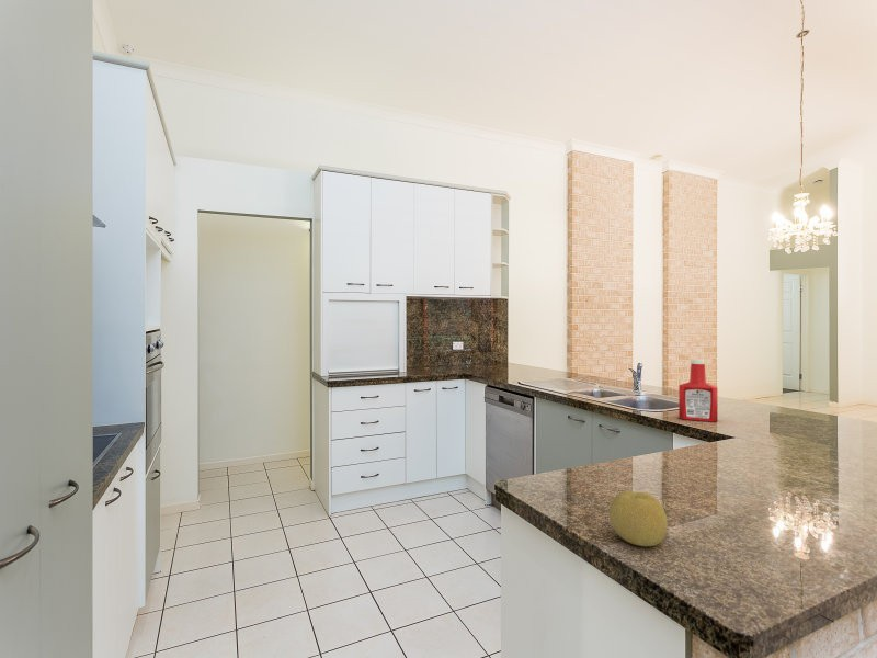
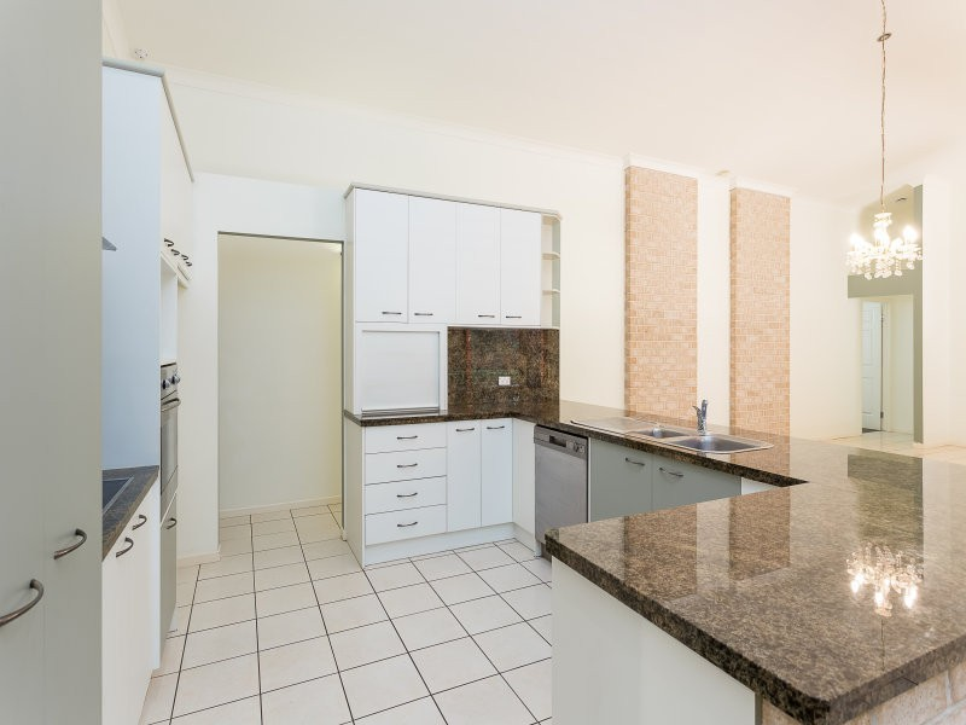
- fruit (637, 517)
- soap bottle (697, 389)
